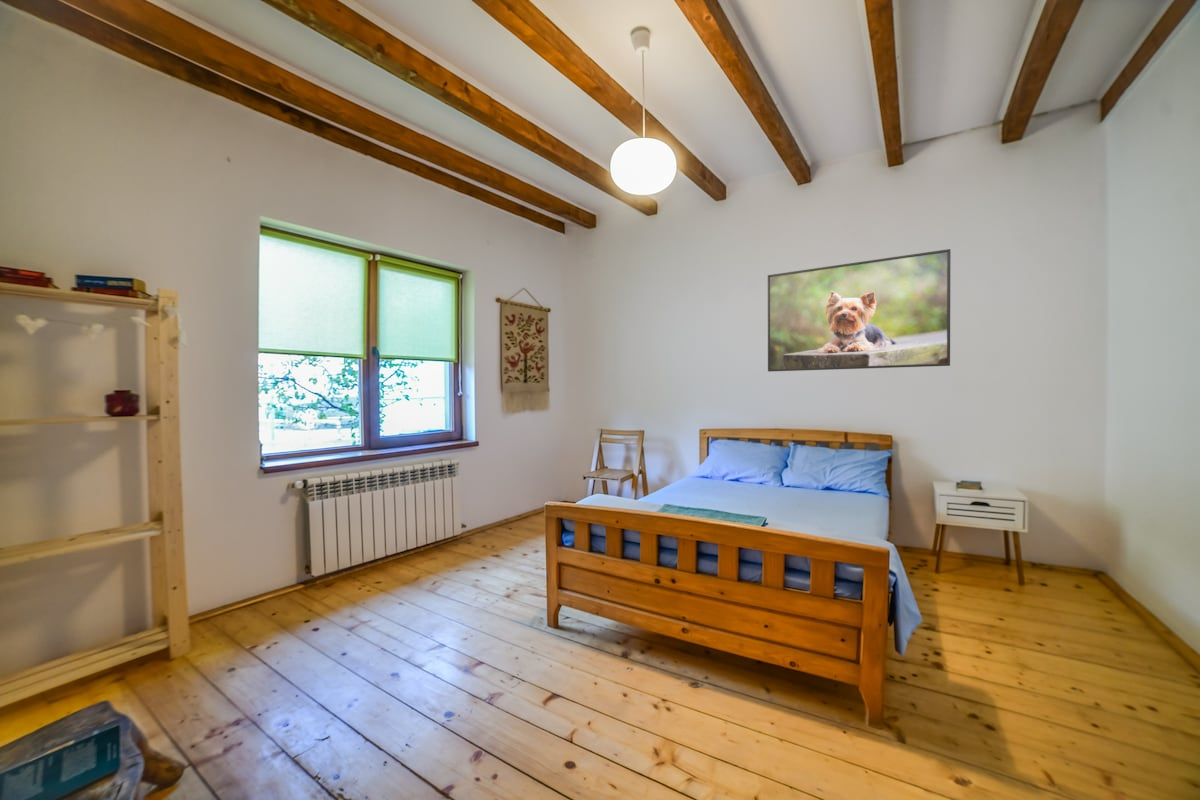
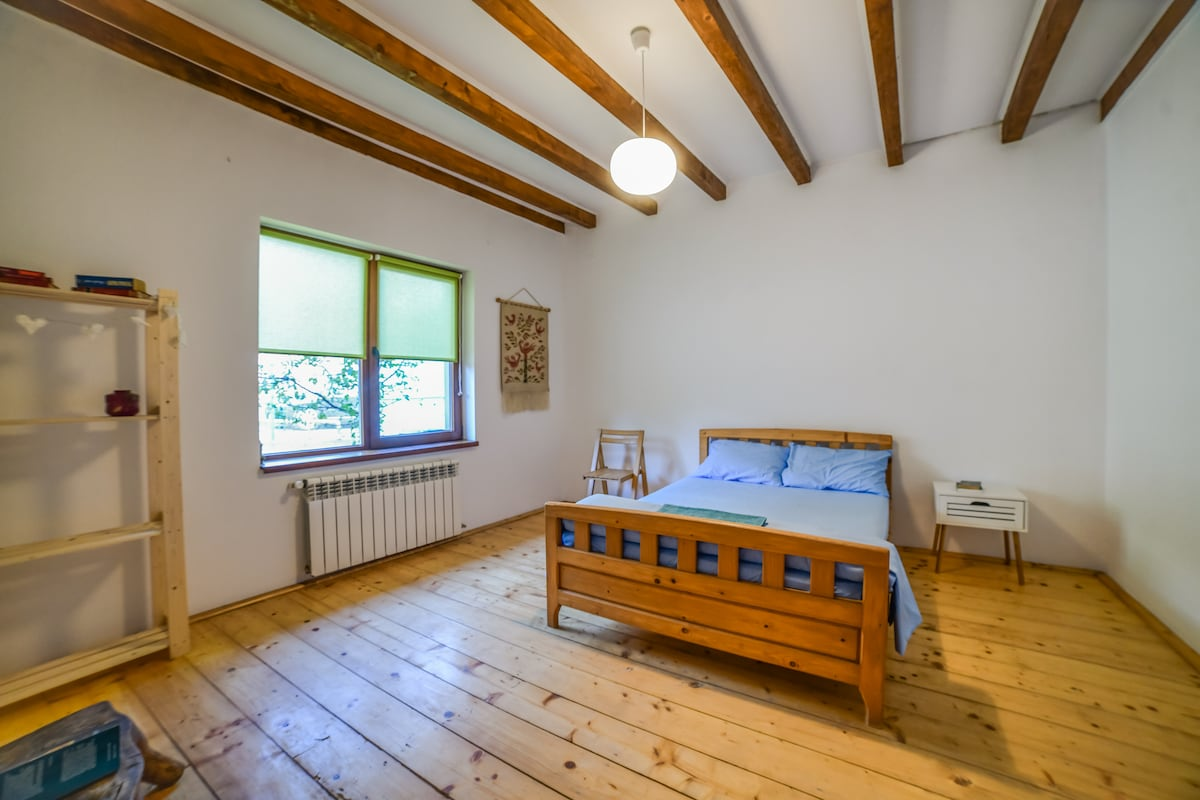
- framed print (850, 316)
